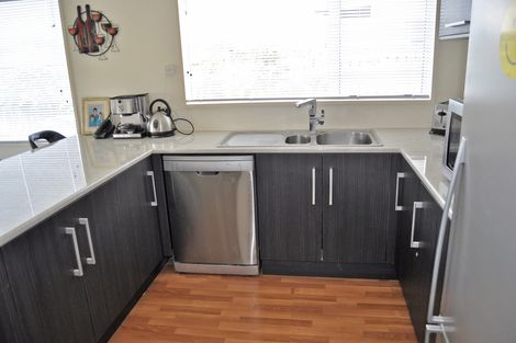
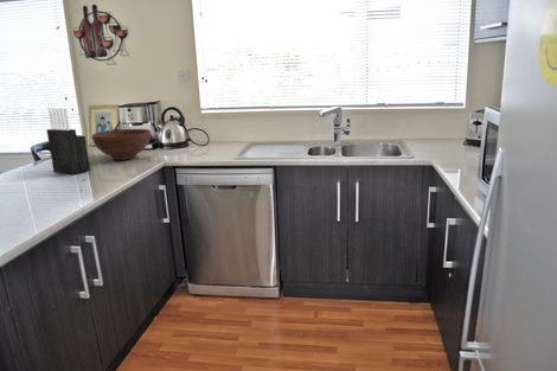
+ knife block (69, 139)
+ fruit bowl (123, 145)
